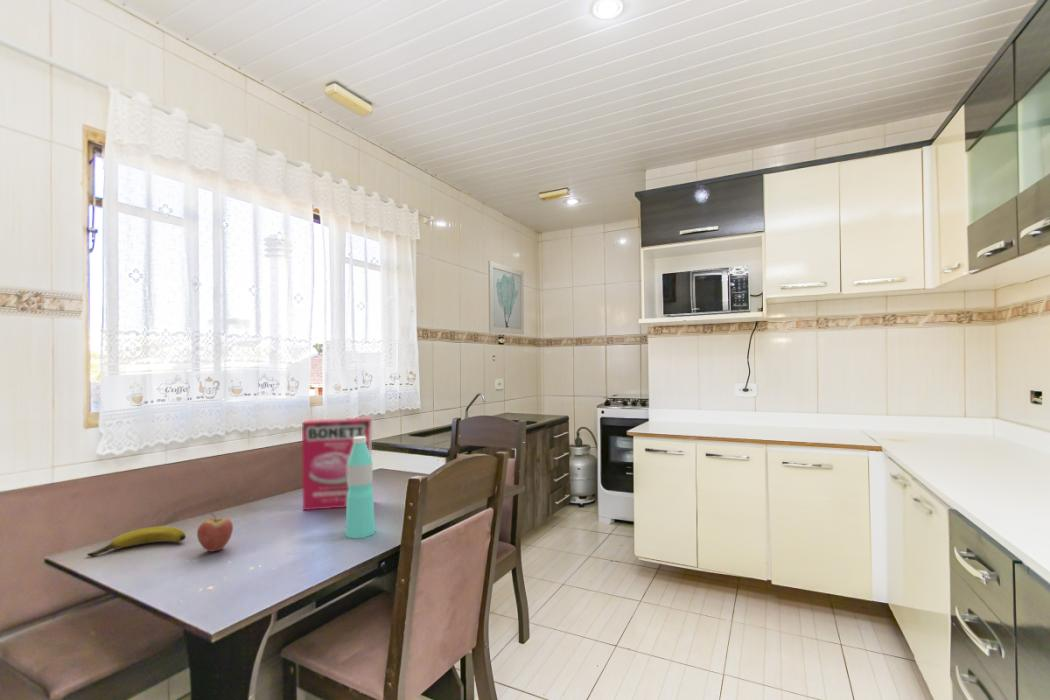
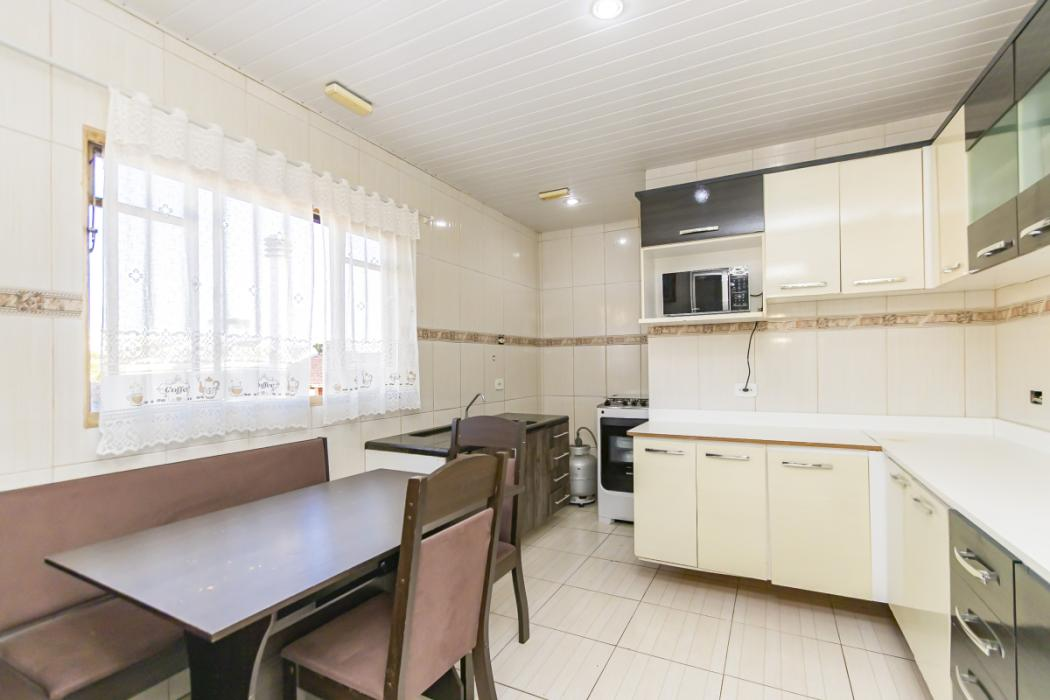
- fruit (215, 531)
- banana (142, 538)
- water bottle (360, 485)
- wall art (507, 299)
- cereal box (338, 462)
